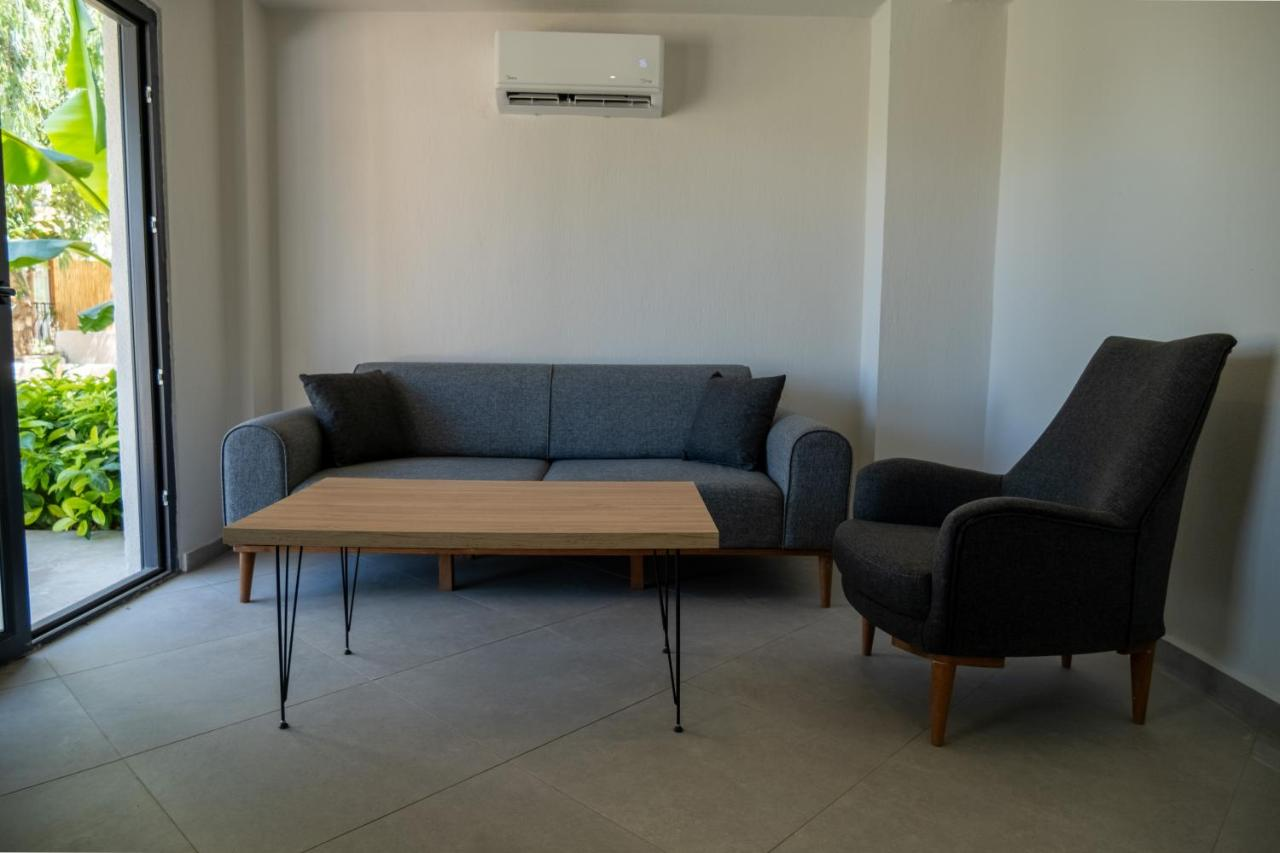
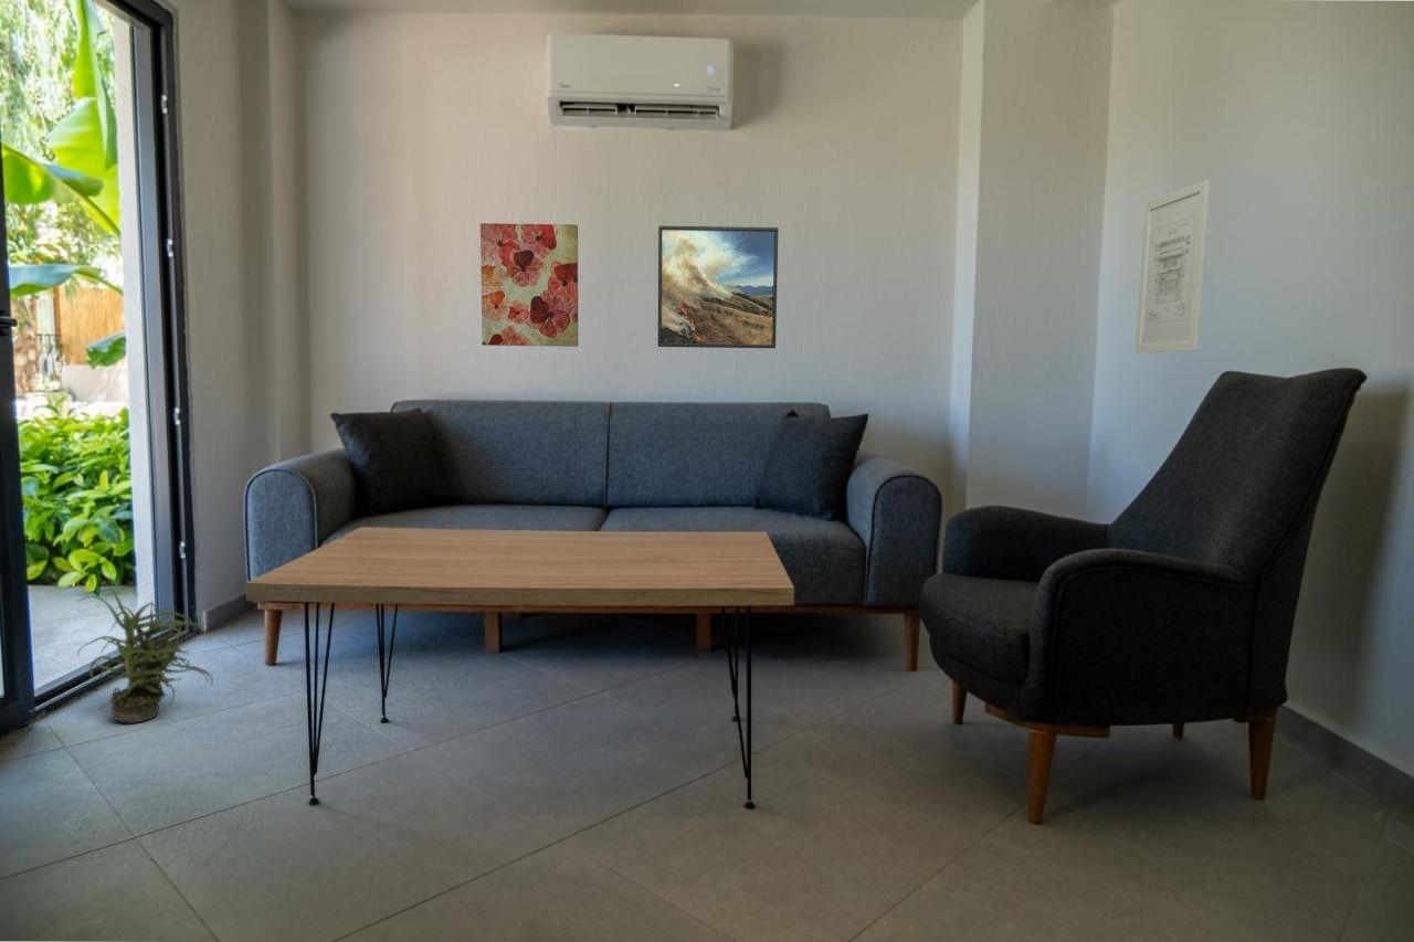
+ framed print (717, 287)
+ wall art (1169, 272)
+ potted plant (139, 652)
+ wall art (529, 285)
